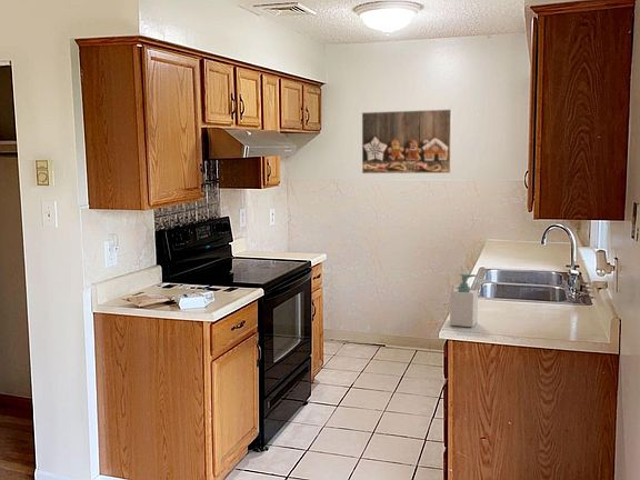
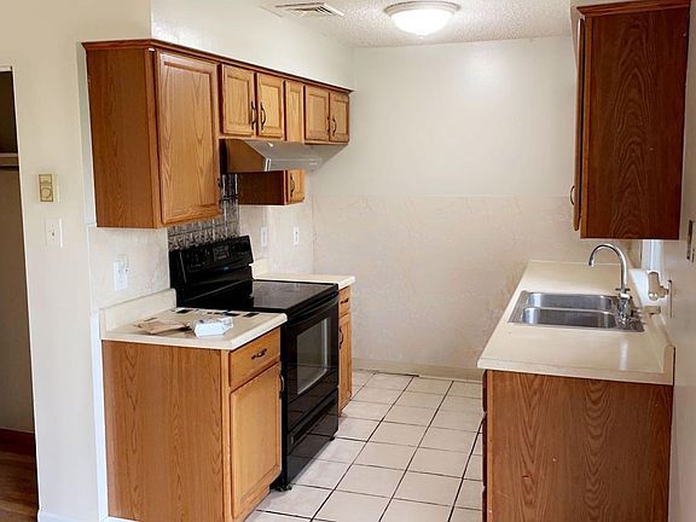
- soap bottle (463, 299)
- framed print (406, 142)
